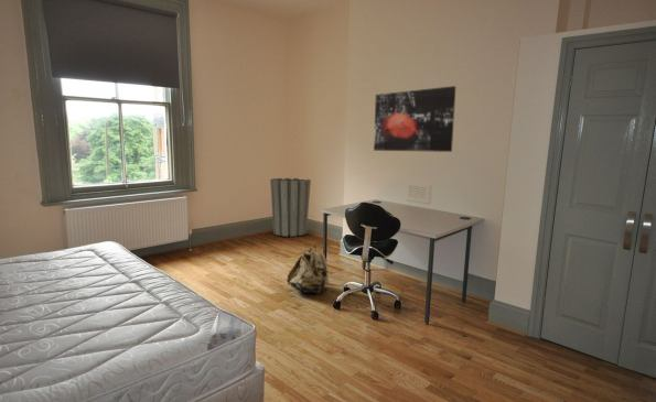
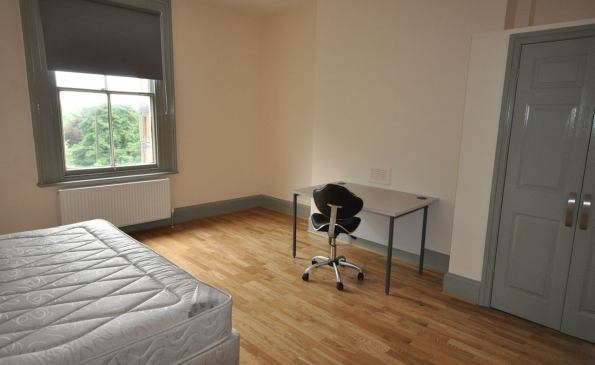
- trash can (290, 206)
- backpack (307, 269)
- wall art (411, 121)
